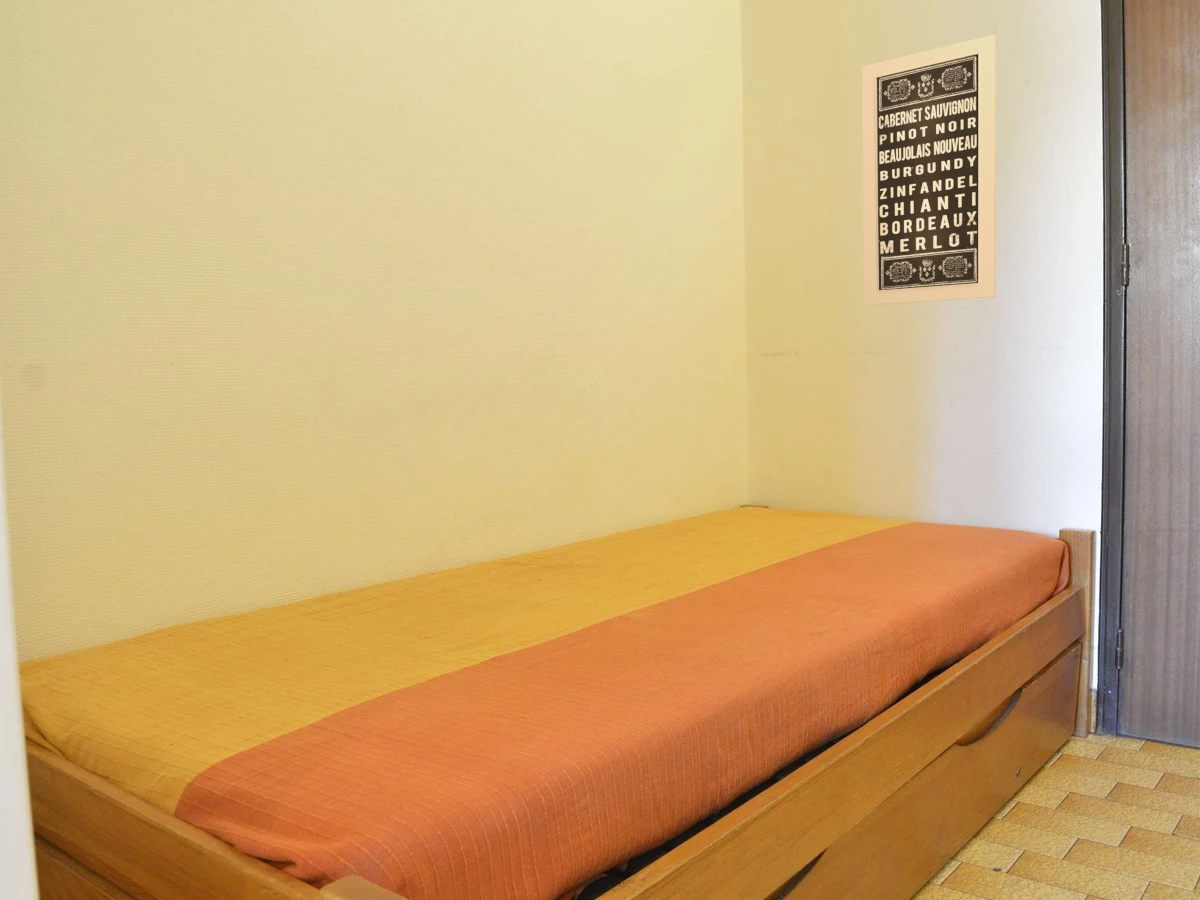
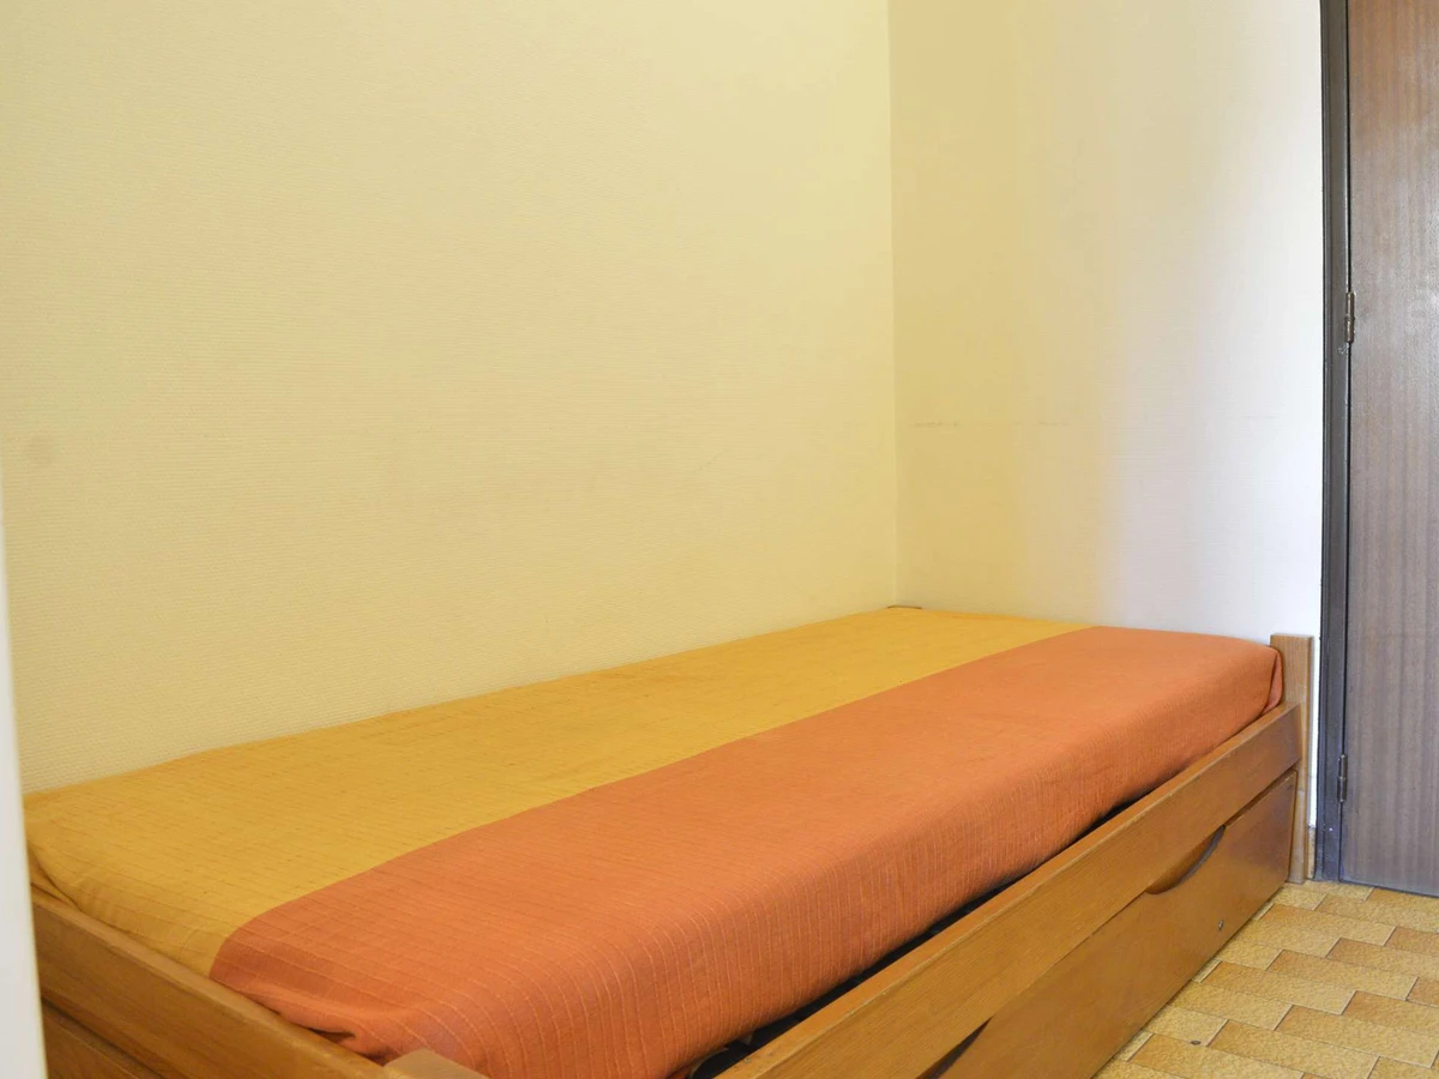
- wall art (926, 178)
